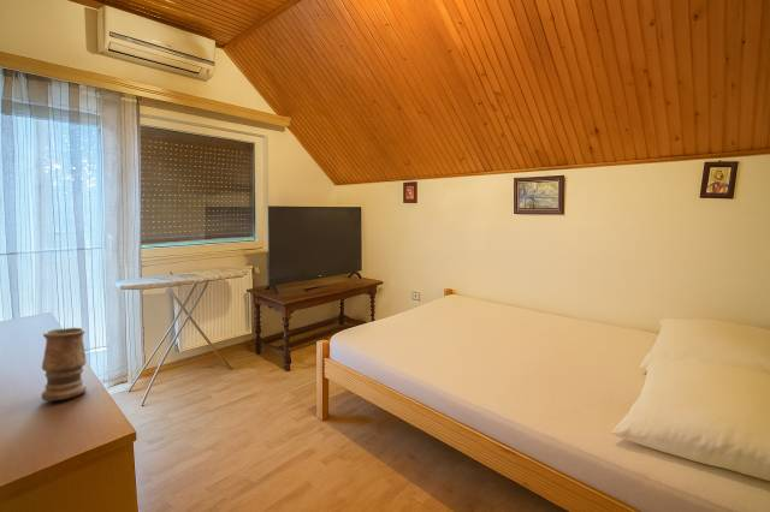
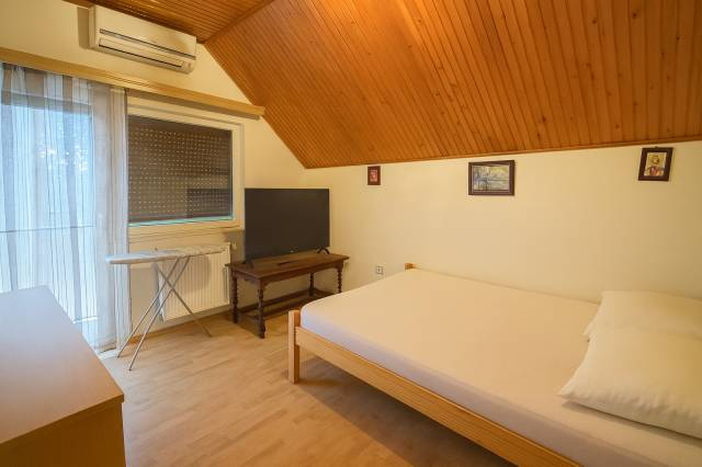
- vase (64, 363)
